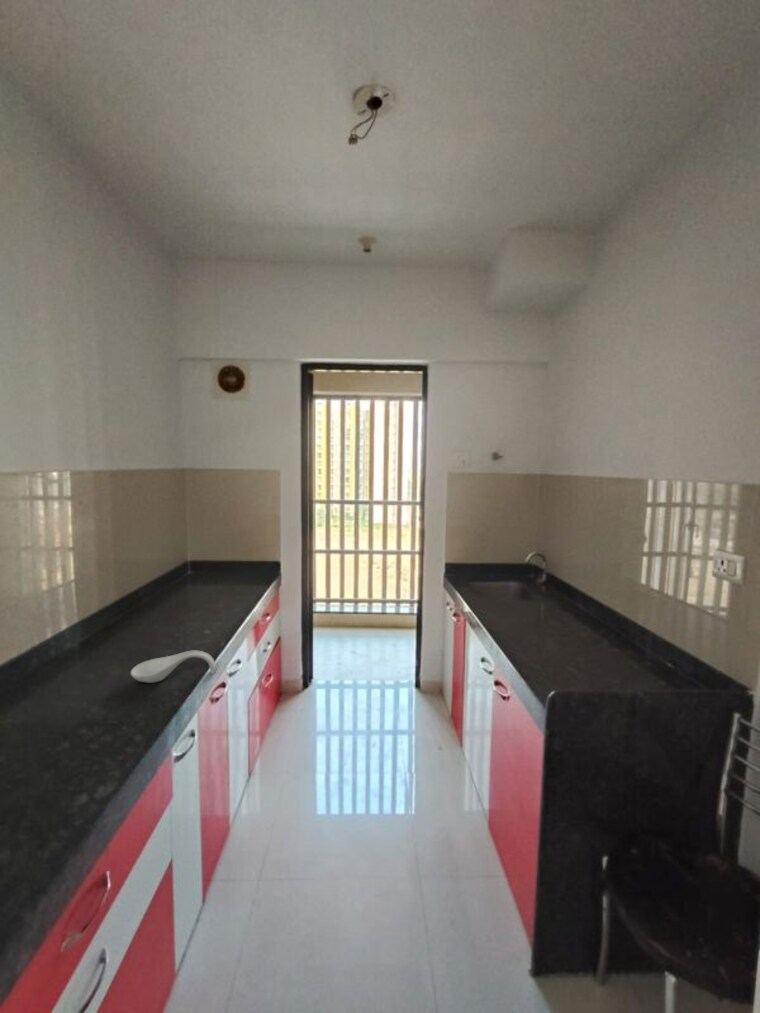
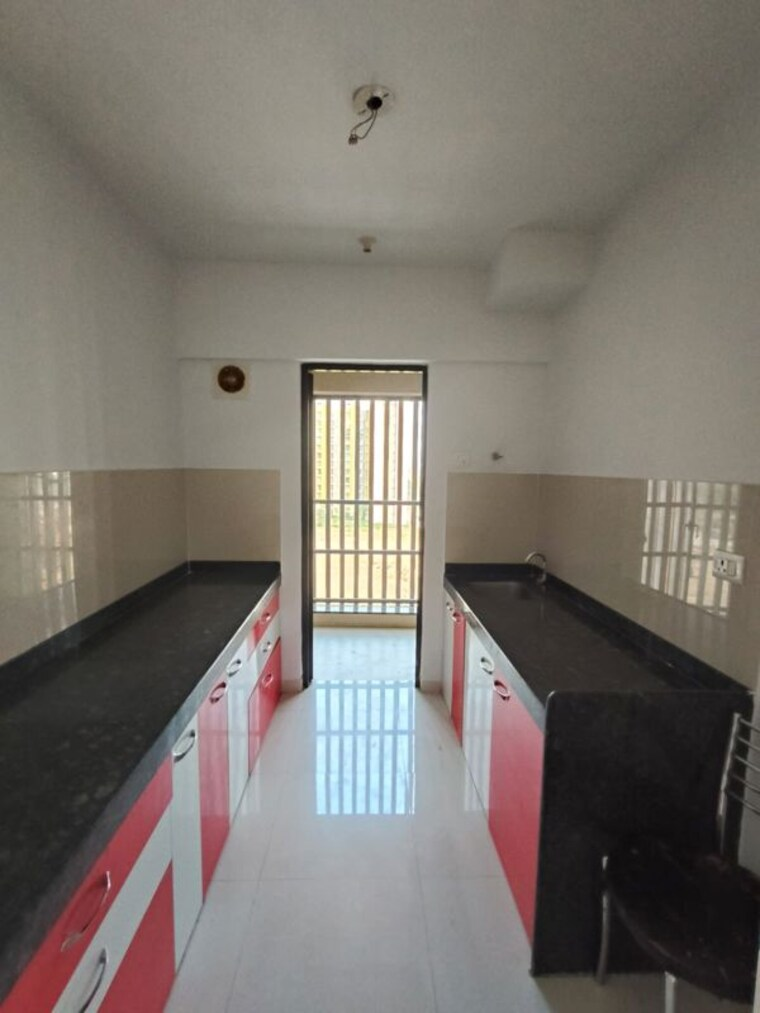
- spoon rest (174, 664)
